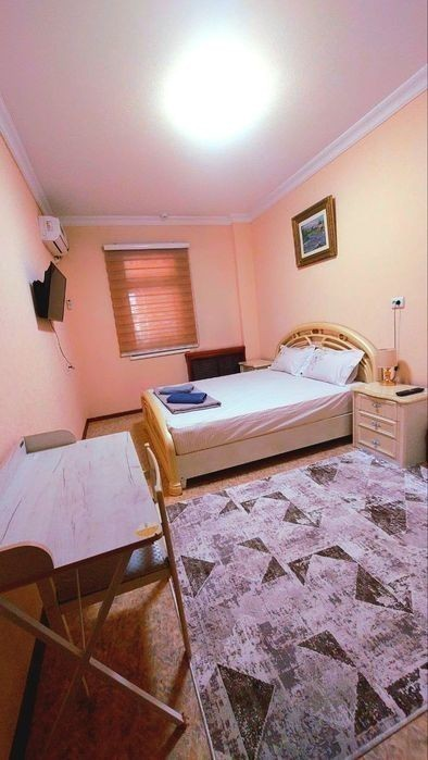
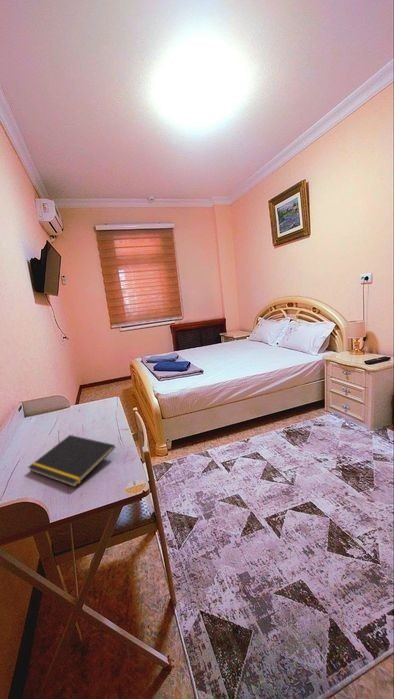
+ notepad (72, 457)
